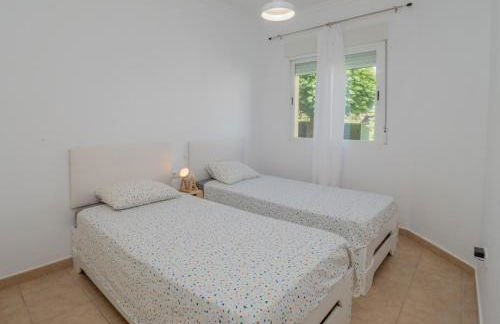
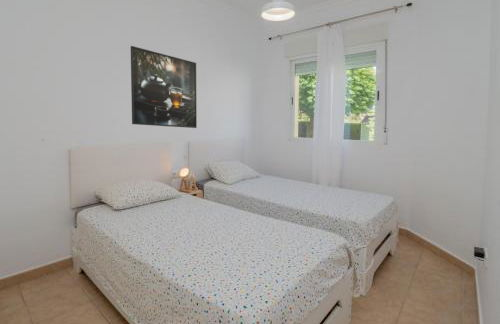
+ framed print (166, 91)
